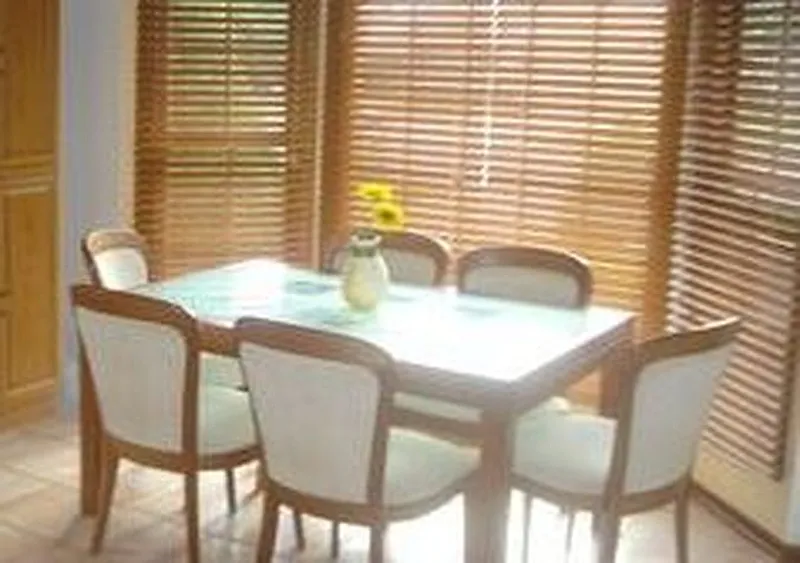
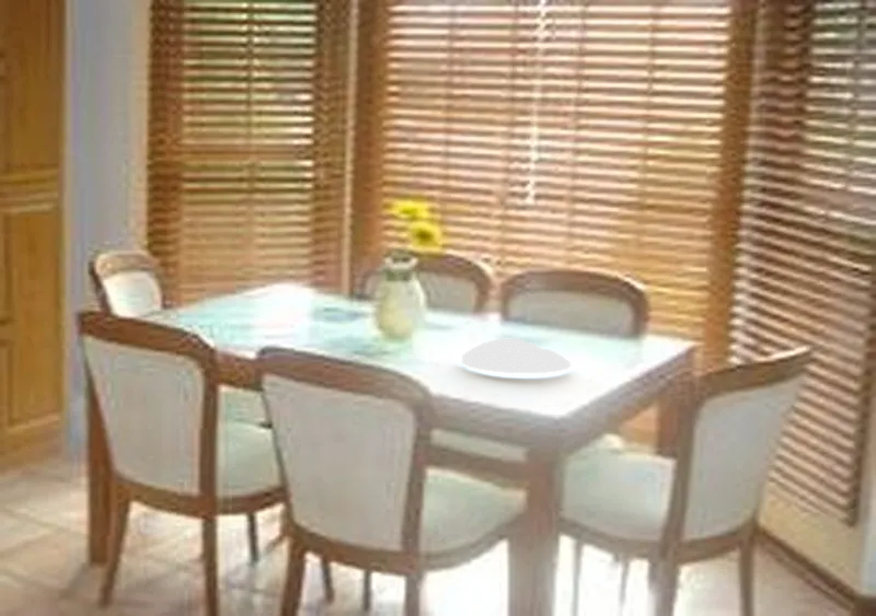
+ plate (516, 352)
